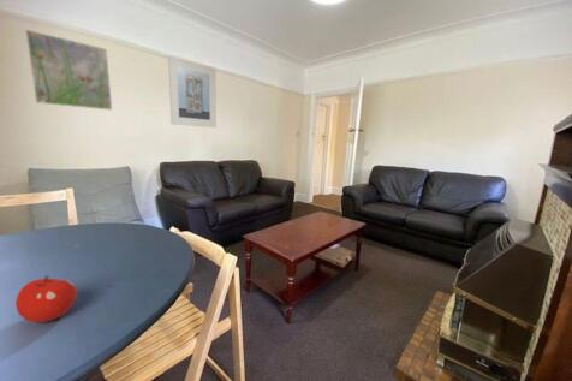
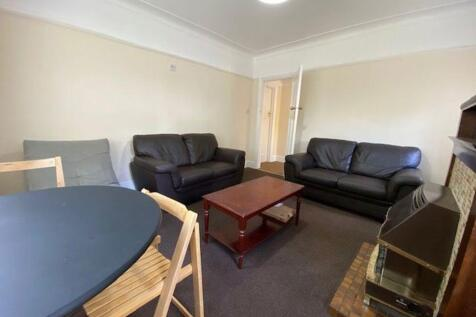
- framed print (73, 73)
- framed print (193, 95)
- fruit (47, 296)
